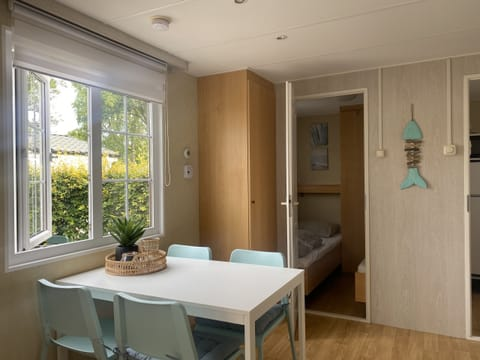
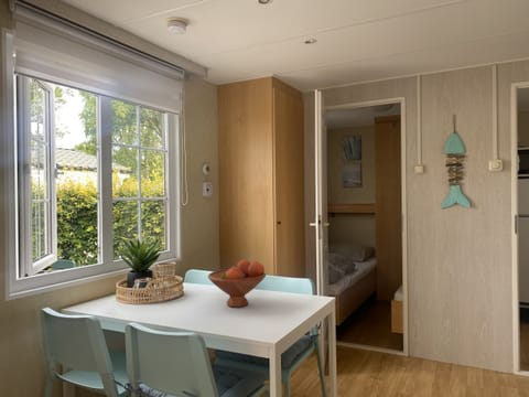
+ fruit bowl (237, 283)
